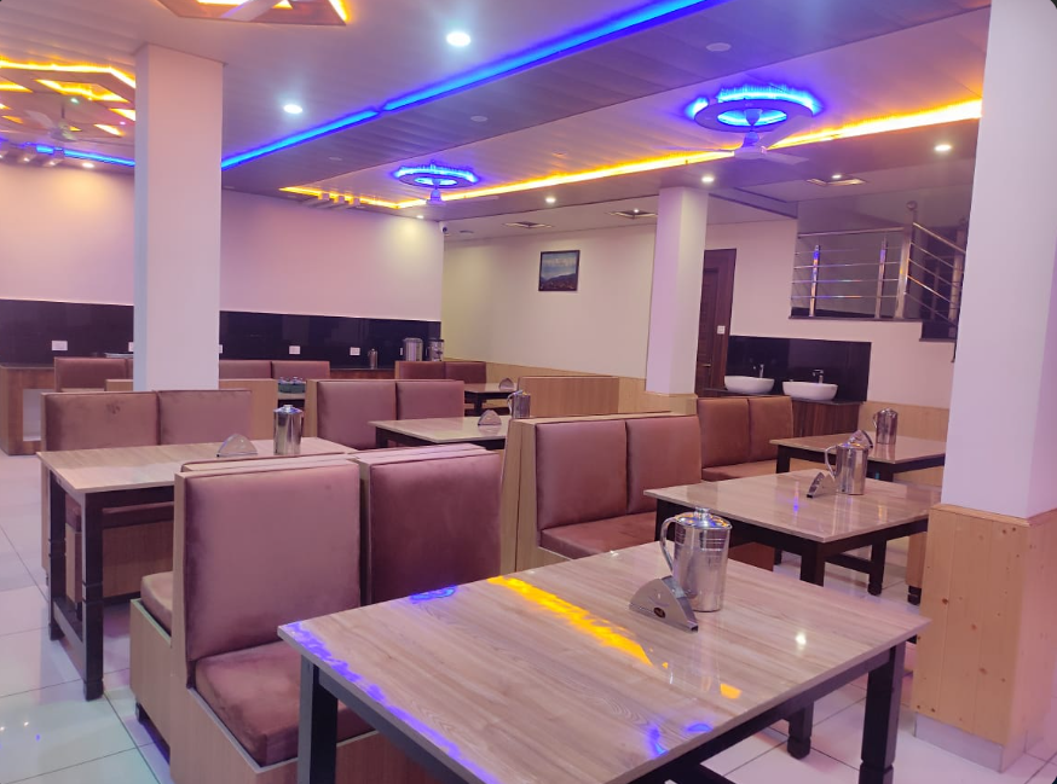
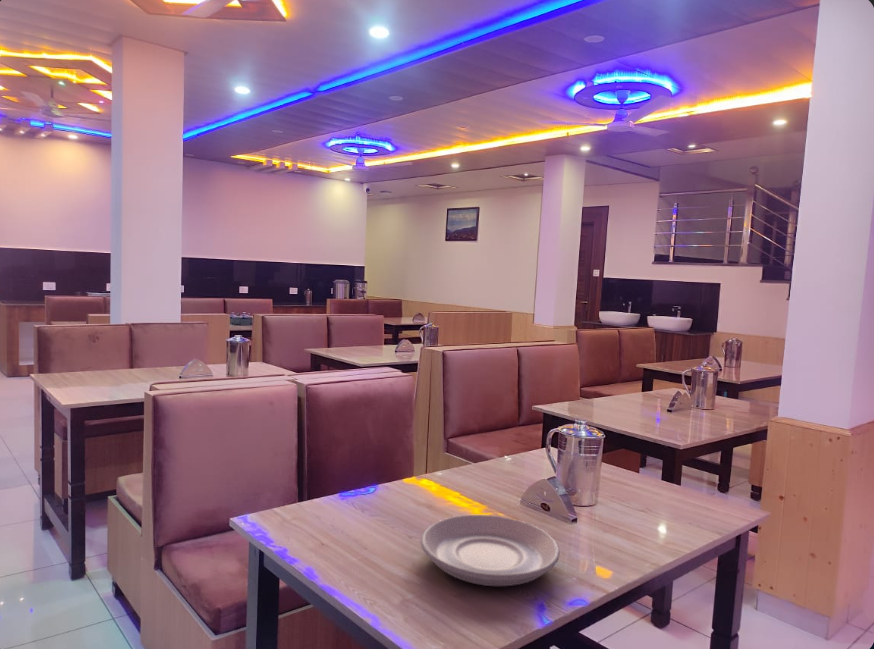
+ plate (489, 552)
